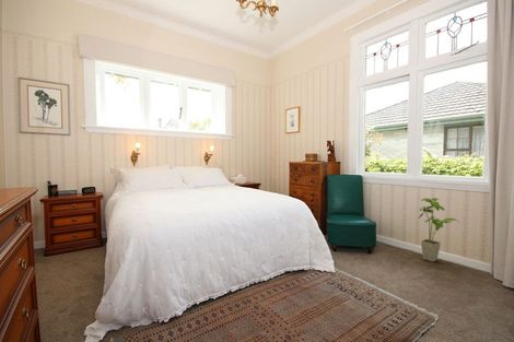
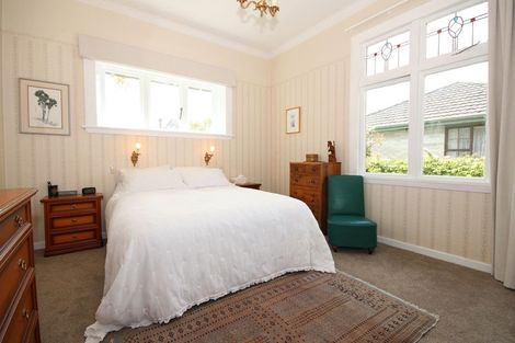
- house plant (435, 229)
